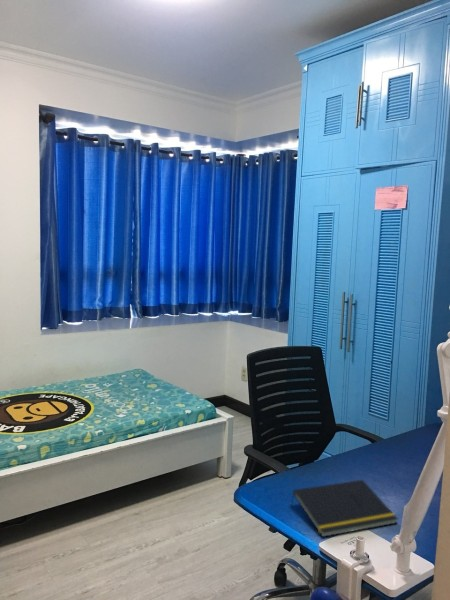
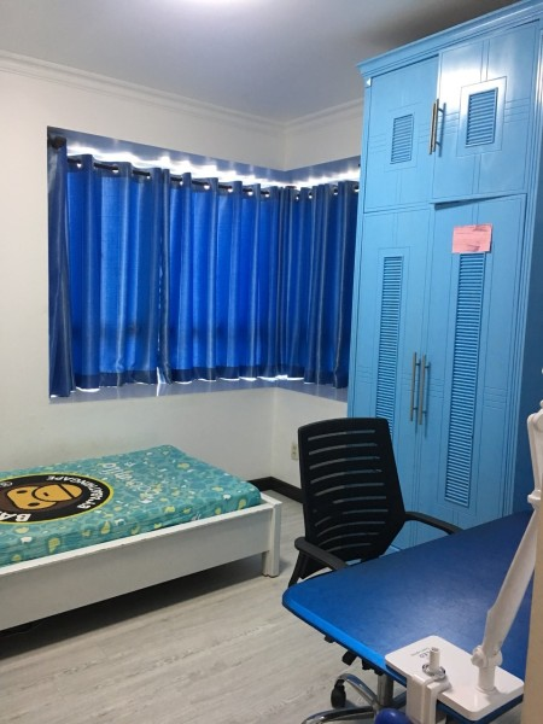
- notepad (344, 505)
